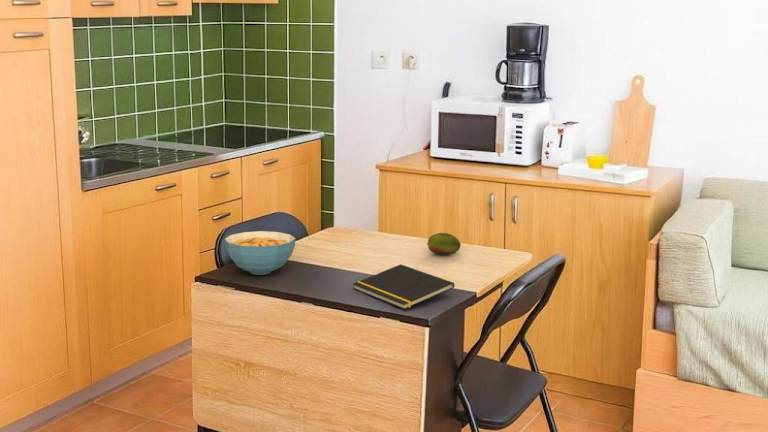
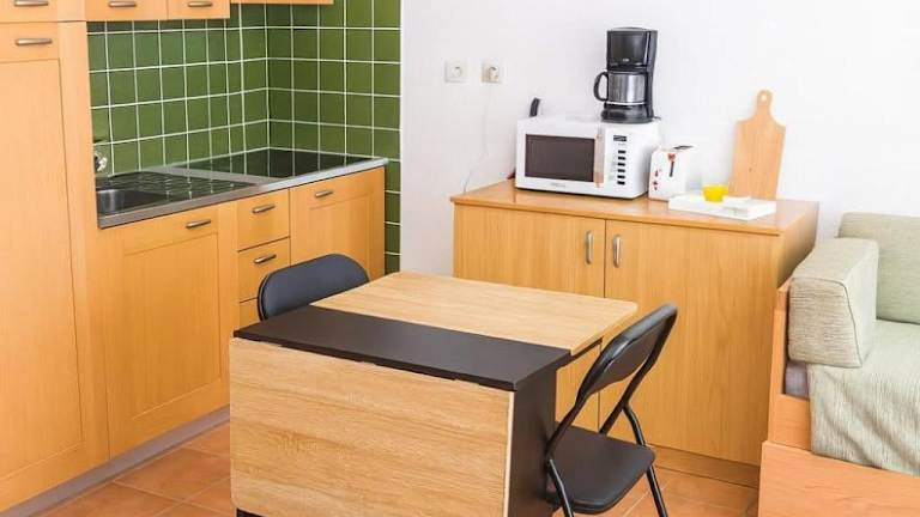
- notepad (402, 285)
- cereal bowl (260, 255)
- fruit (443, 243)
